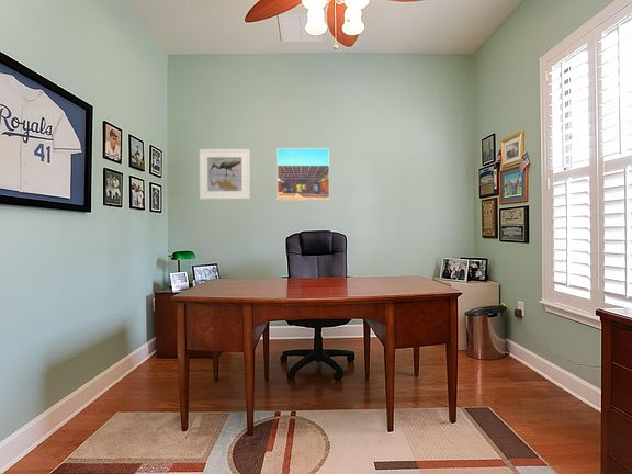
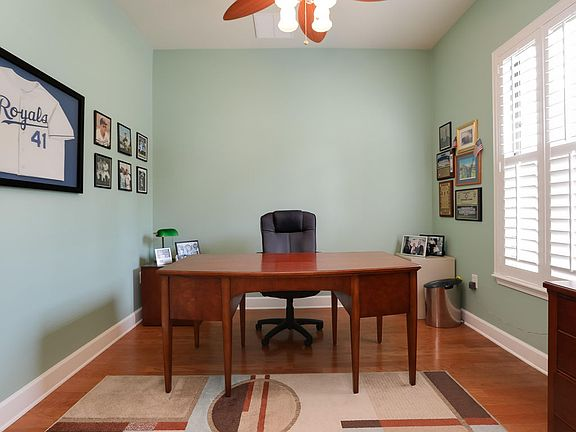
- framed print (303, 173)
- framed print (224, 173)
